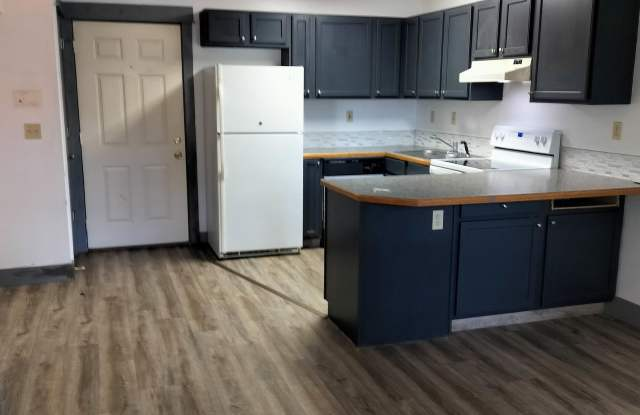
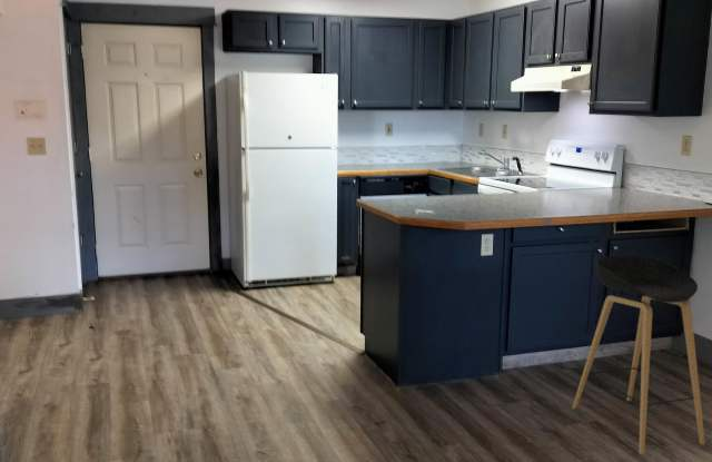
+ stool (641, 346)
